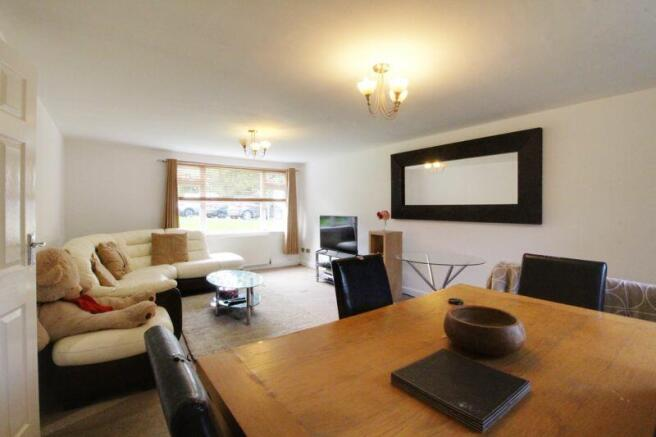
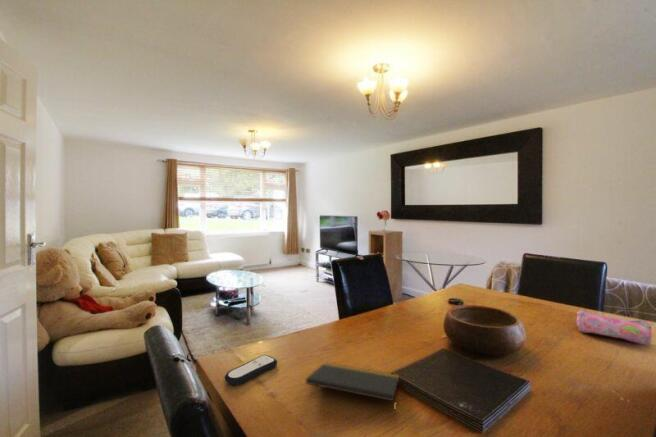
+ notepad (354, 379)
+ pencil case (612, 326)
+ remote control (251, 368)
